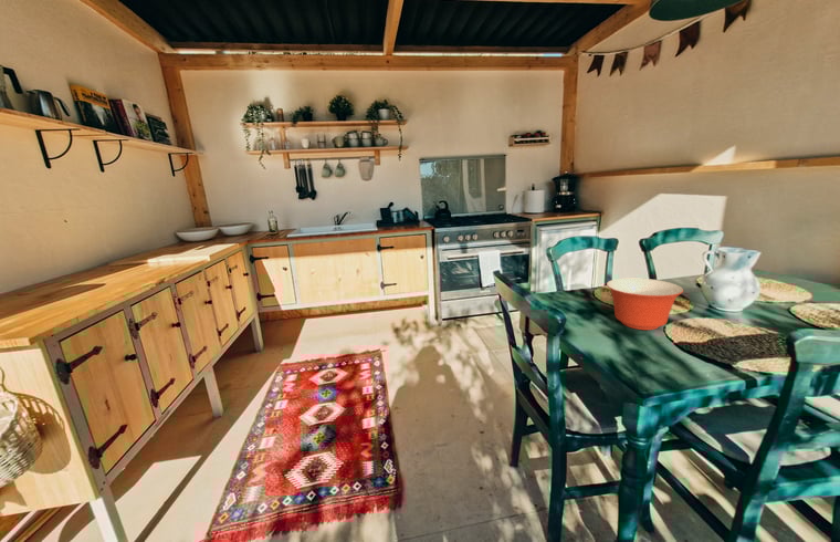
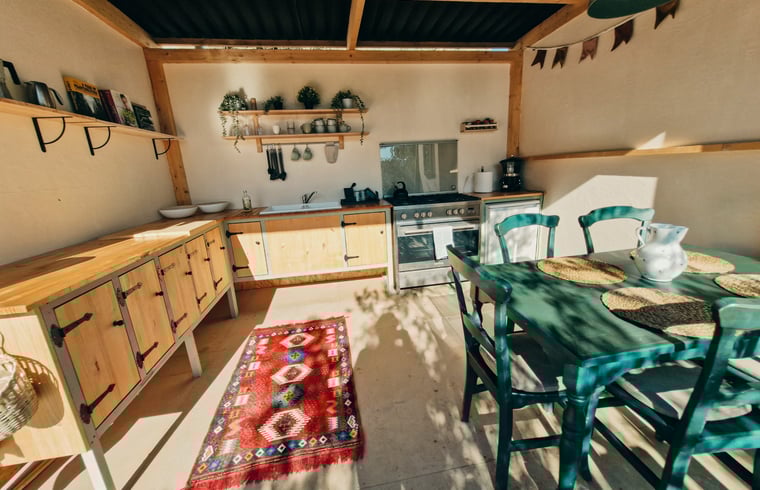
- mixing bowl (641, 304)
